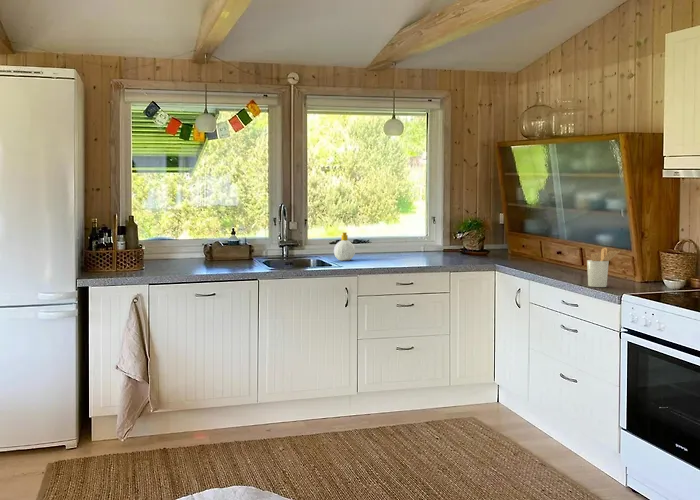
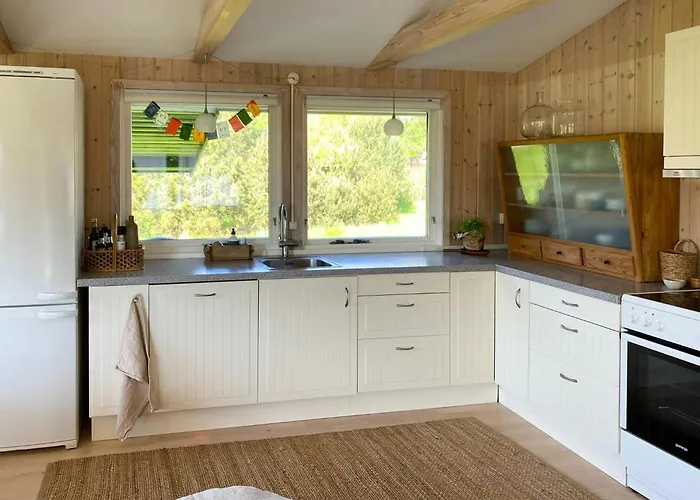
- utensil holder (602, 267)
- soap bottle (344, 246)
